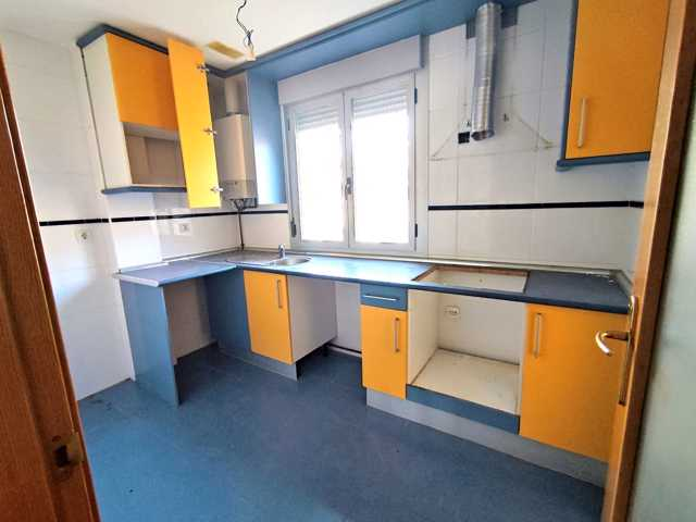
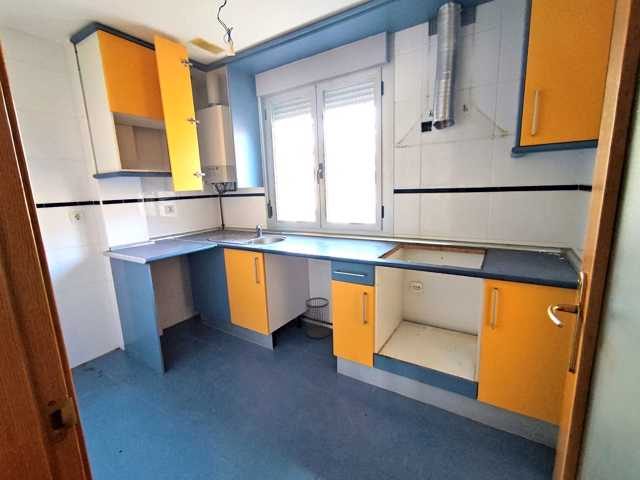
+ wastebasket (317, 317)
